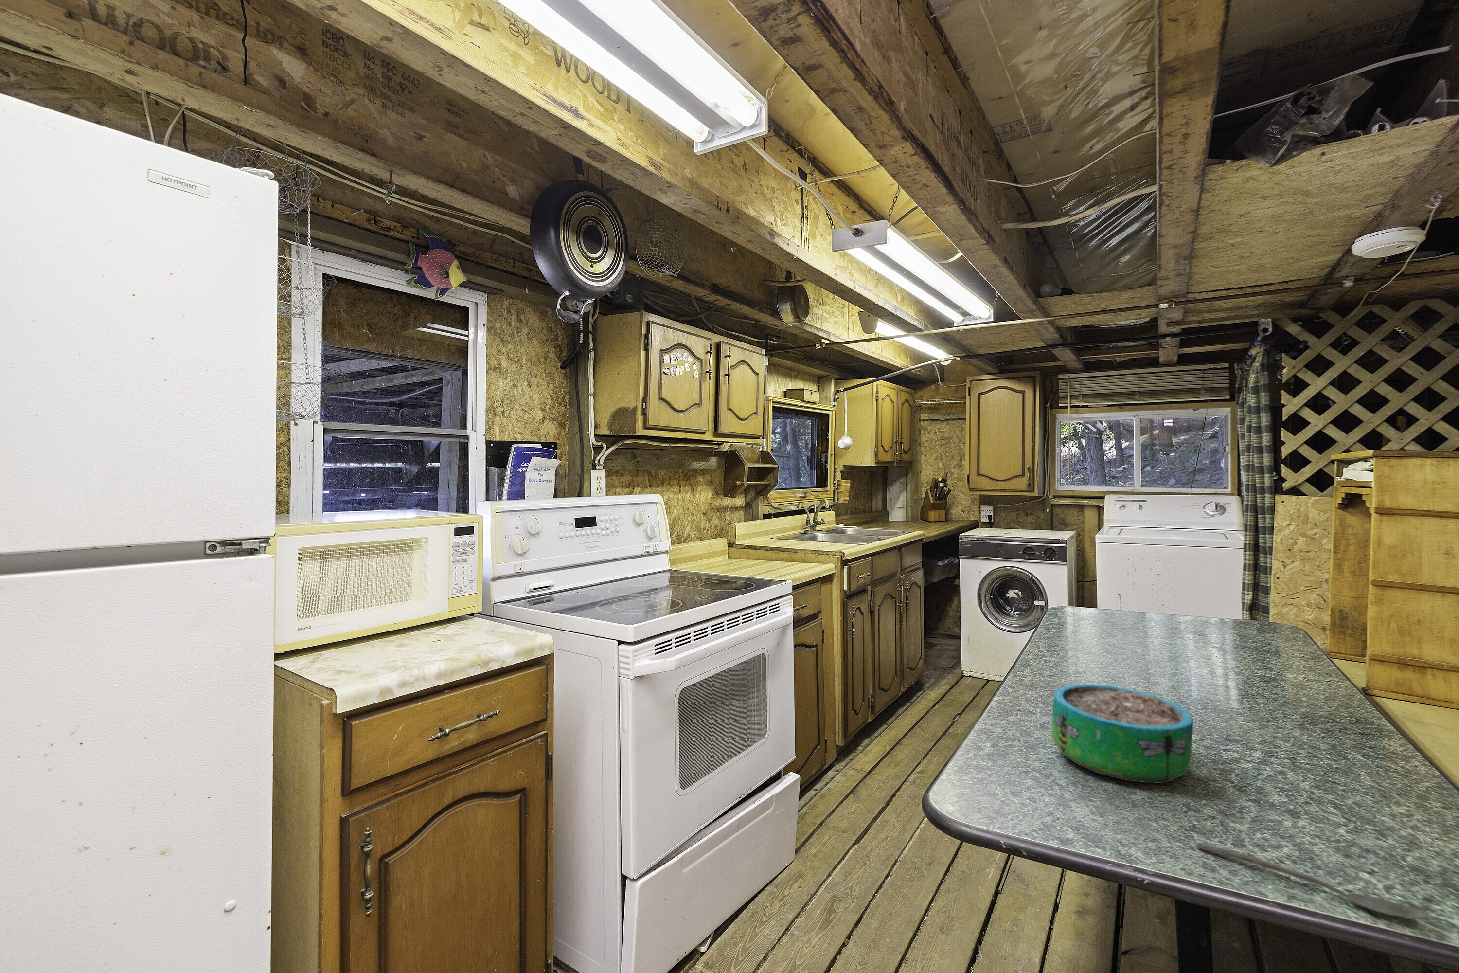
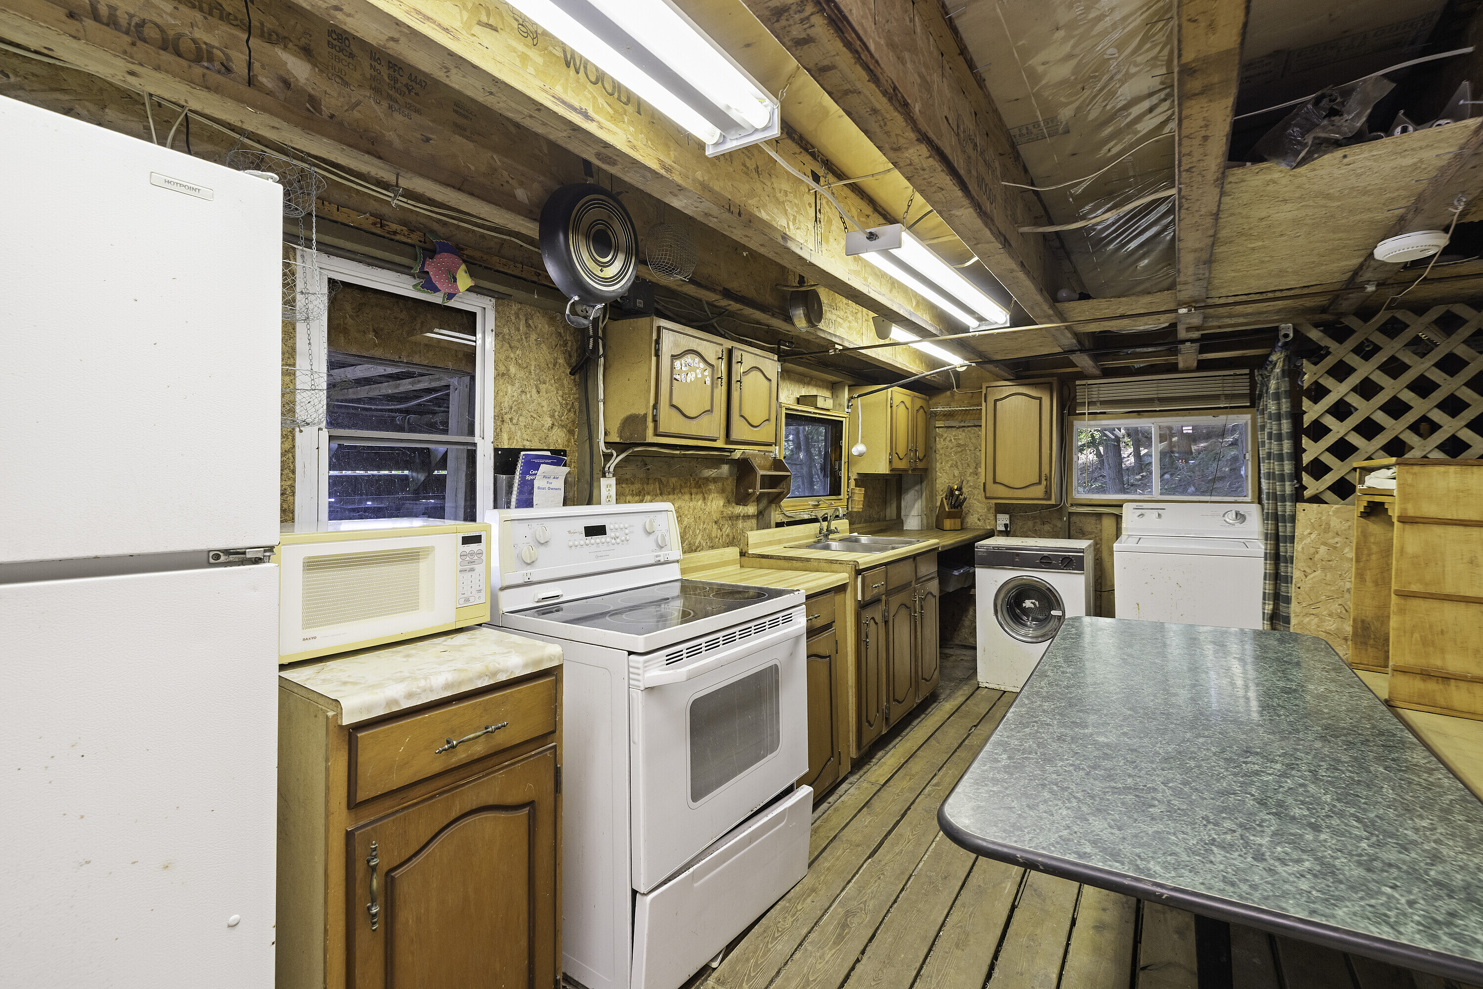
- spoon (1301, 876)
- decorative bowl (1118, 731)
